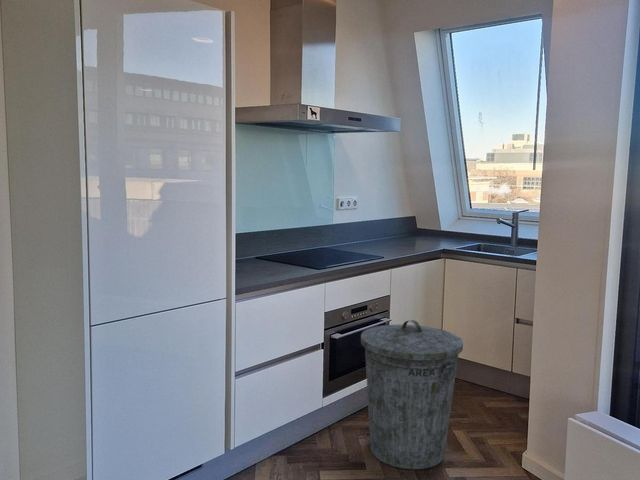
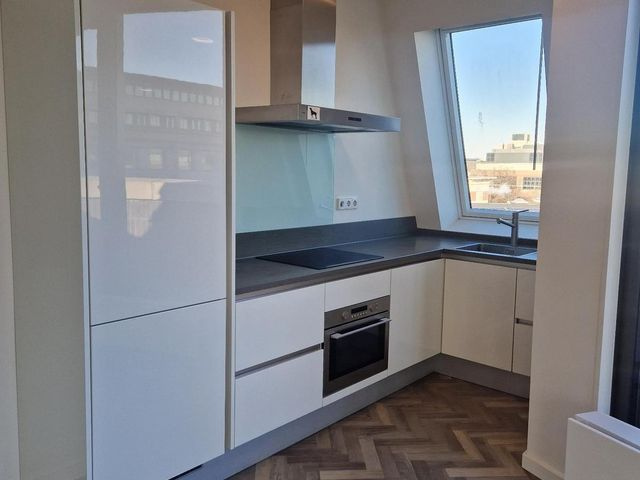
- trash can (409, 386)
